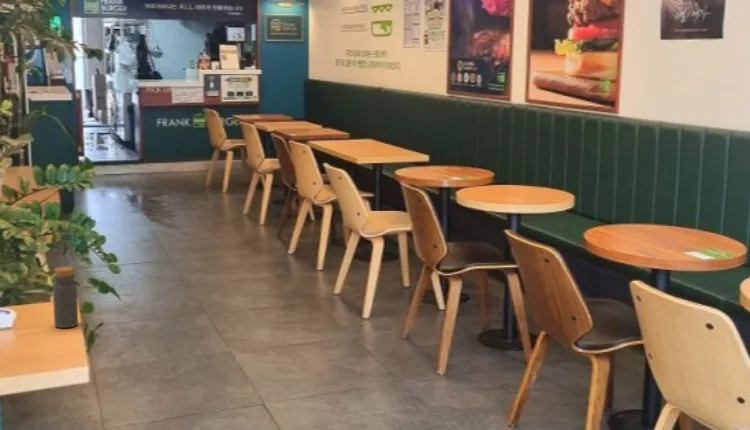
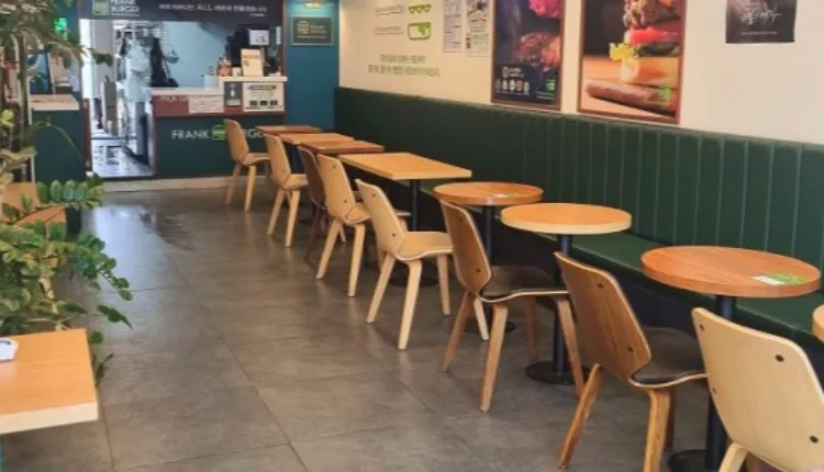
- bottle (65, 296)
